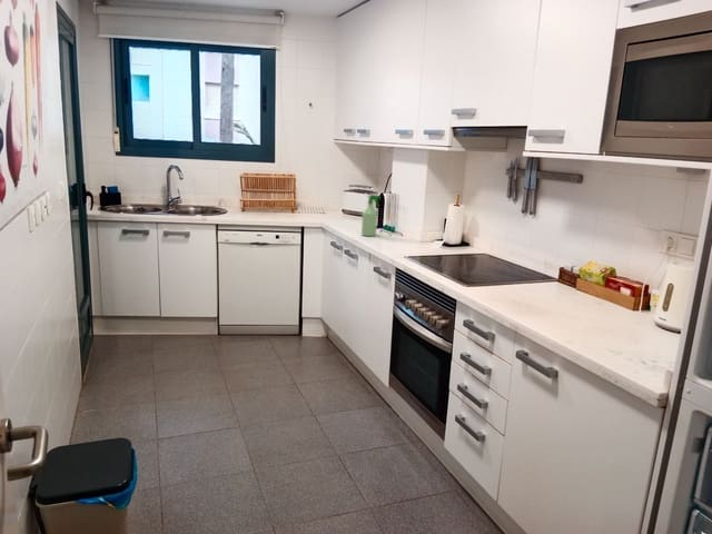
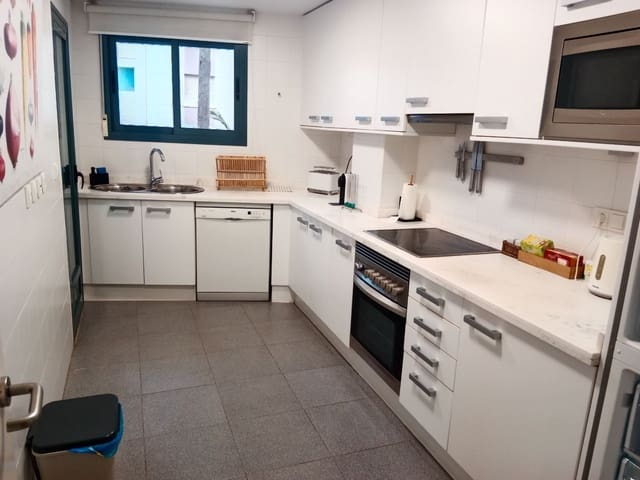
- spray bottle (369, 215)
